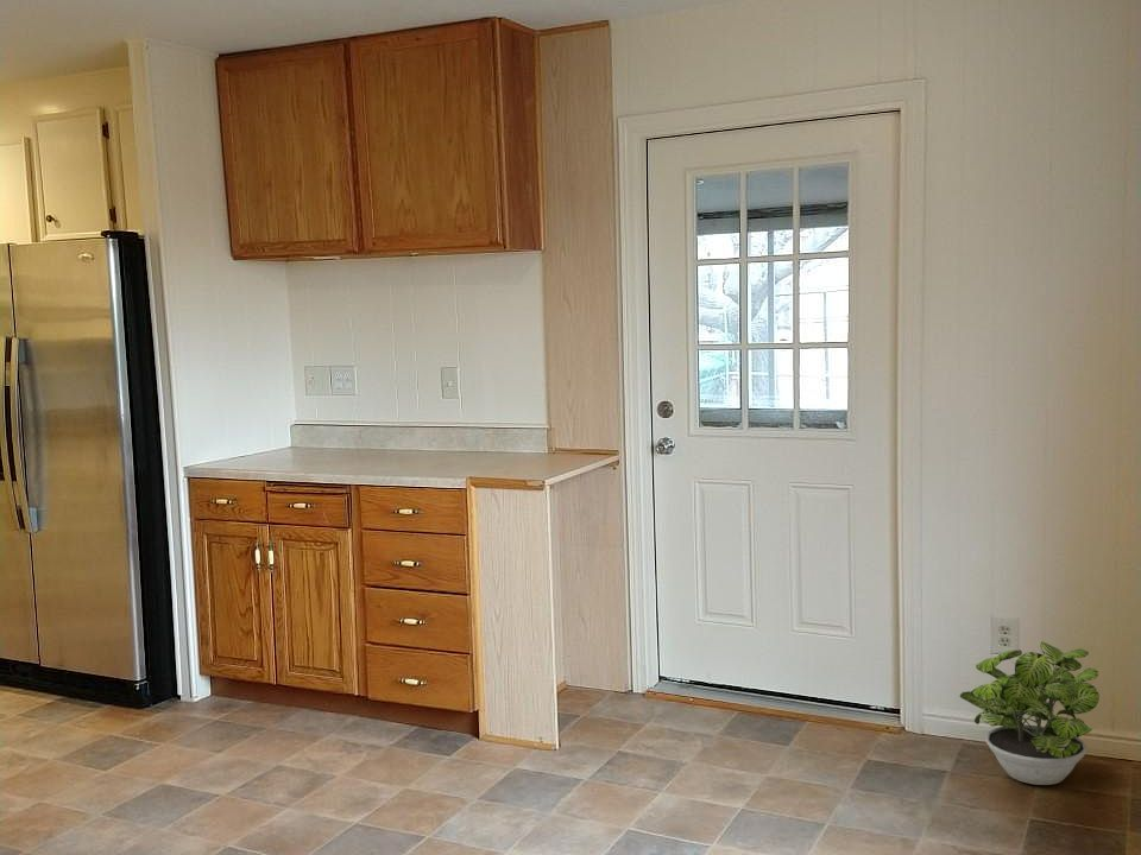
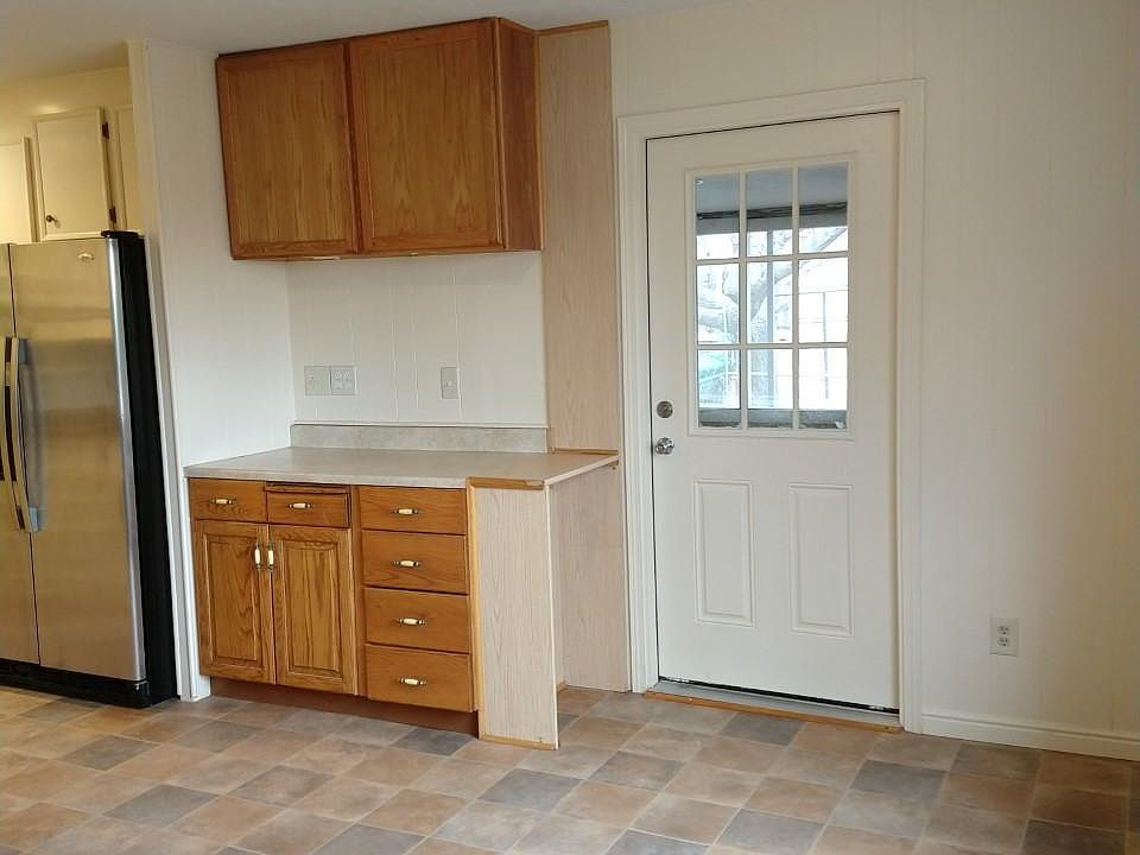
- potted plant (1028, 708)
